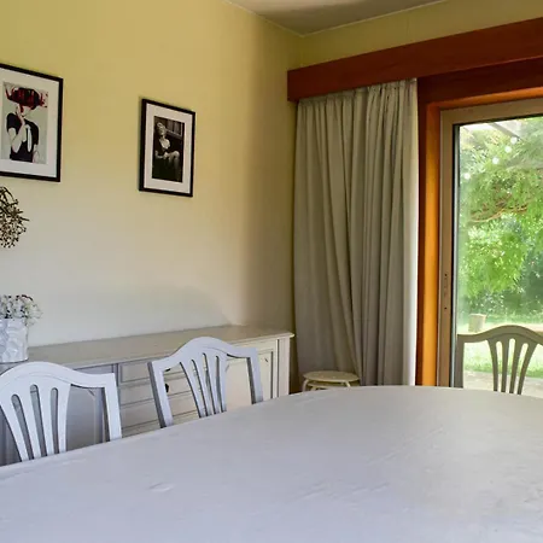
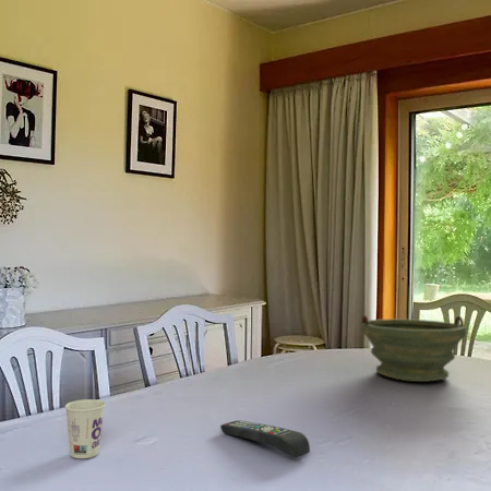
+ bowl (411, 345)
+ remote control (263, 434)
+ cup (84, 429)
